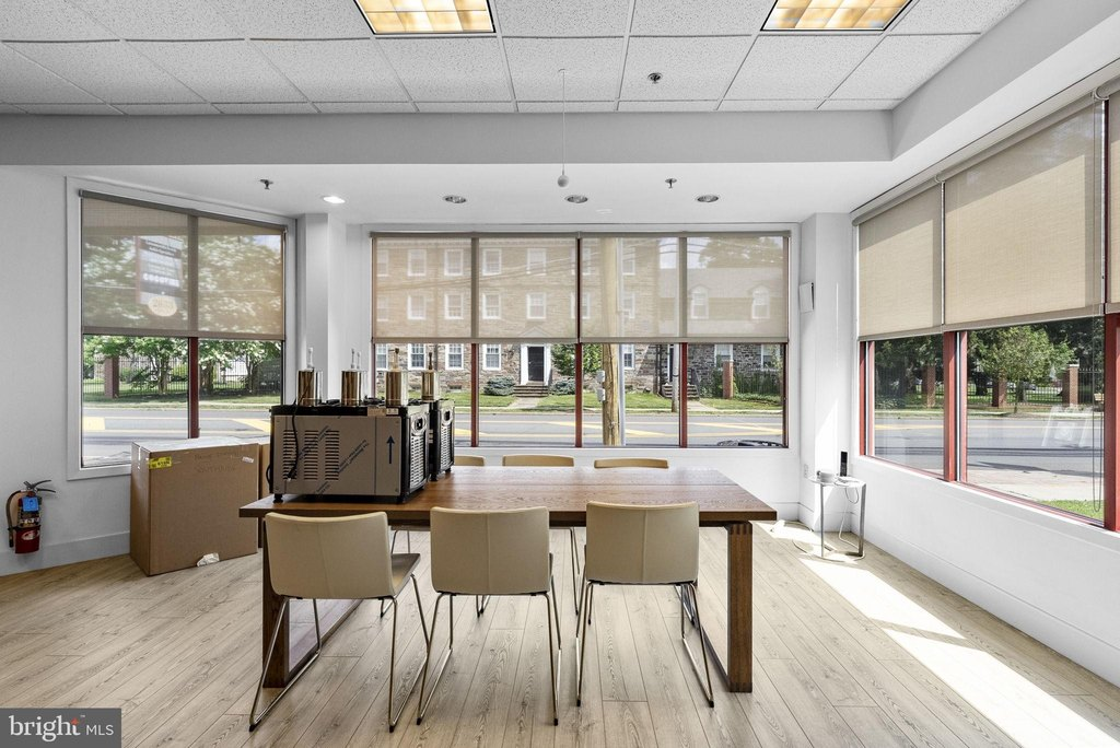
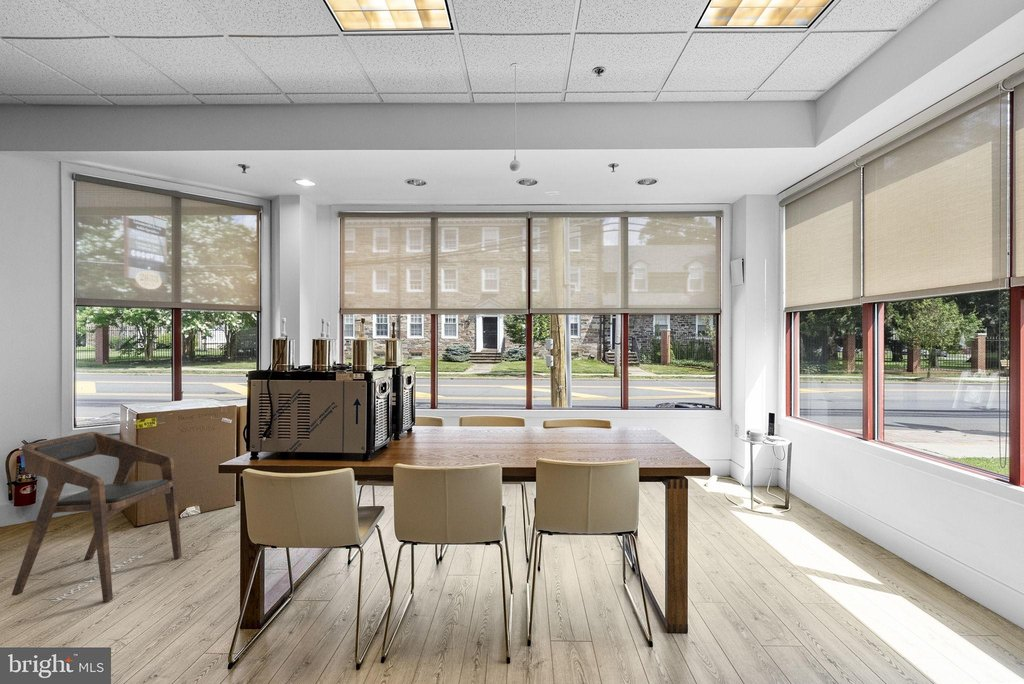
+ armchair (100, 507)
